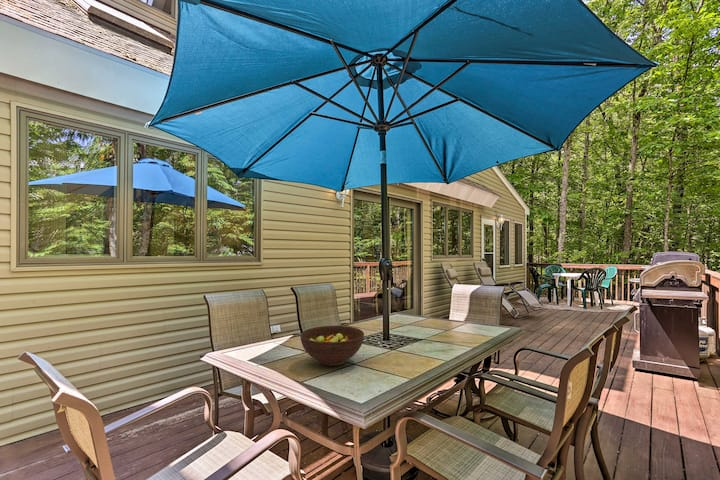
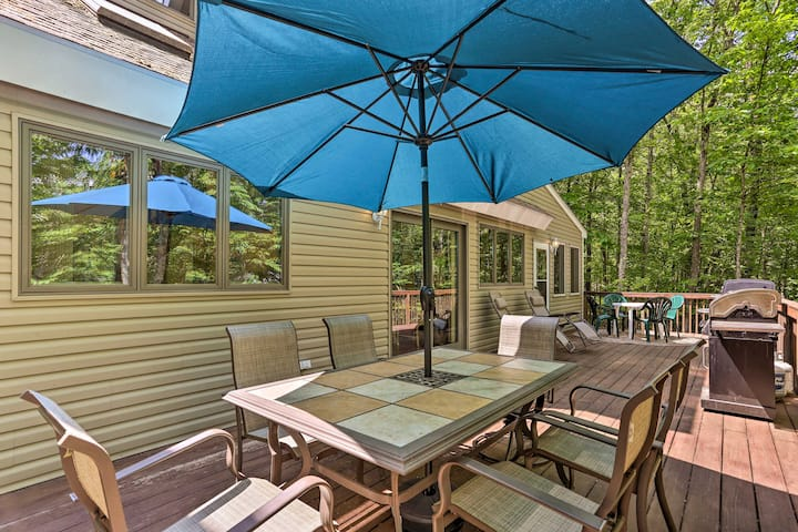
- fruit bowl (332, 347)
